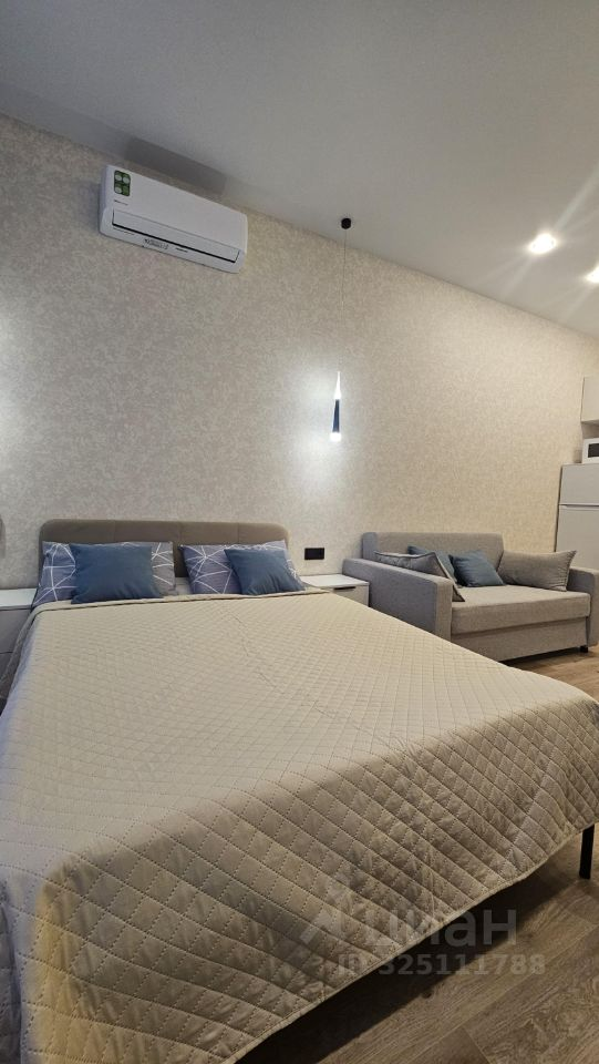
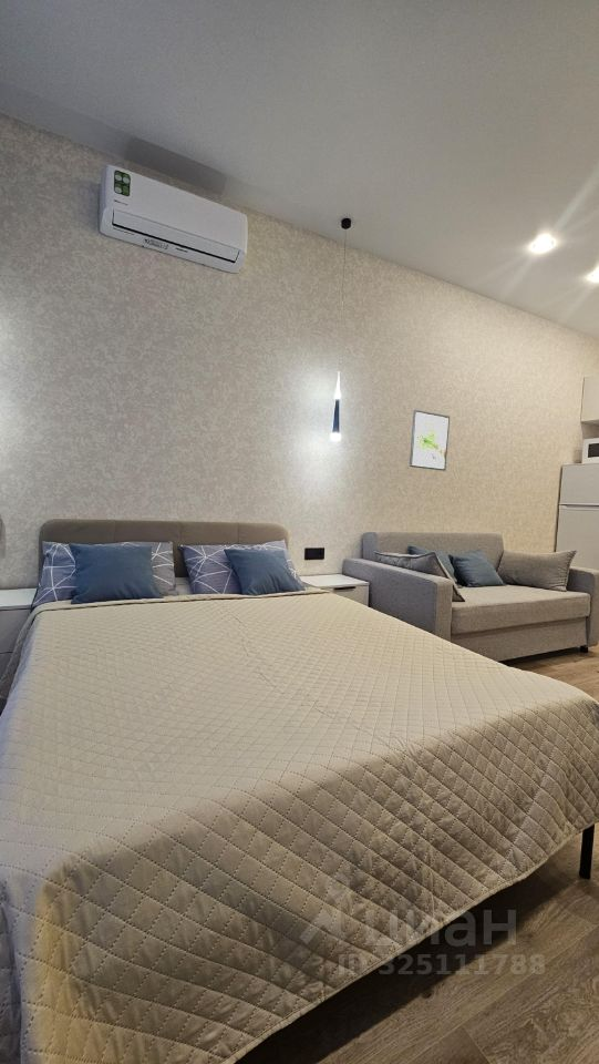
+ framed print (430, 440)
